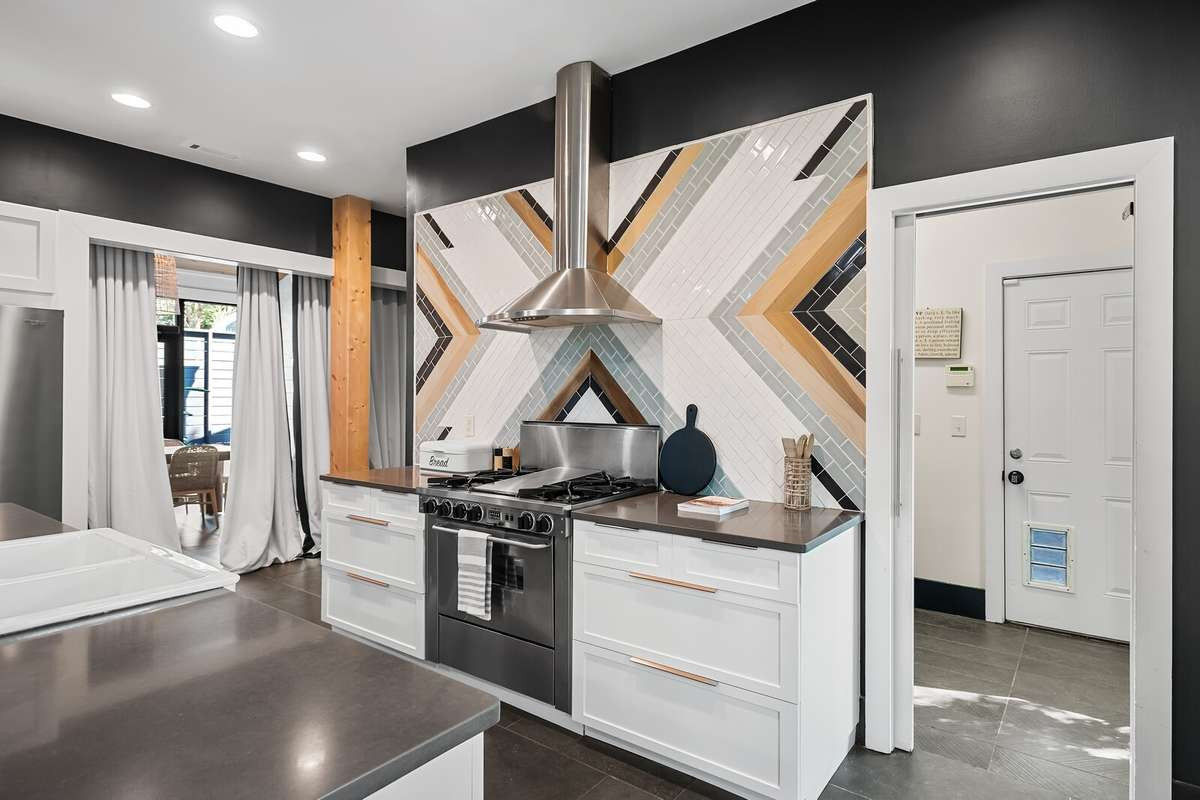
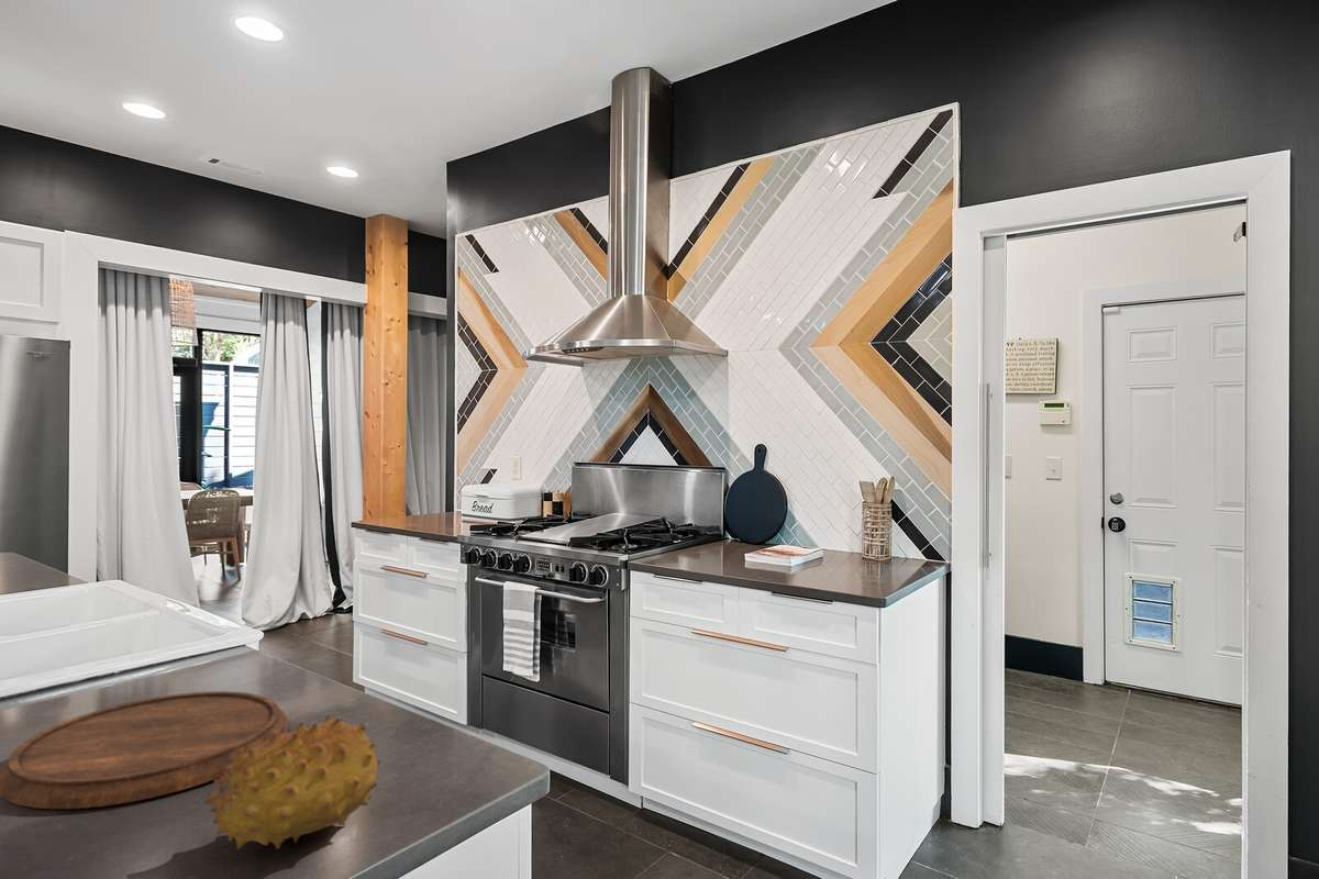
+ fruit (298, 779)
+ cutting board (155, 738)
